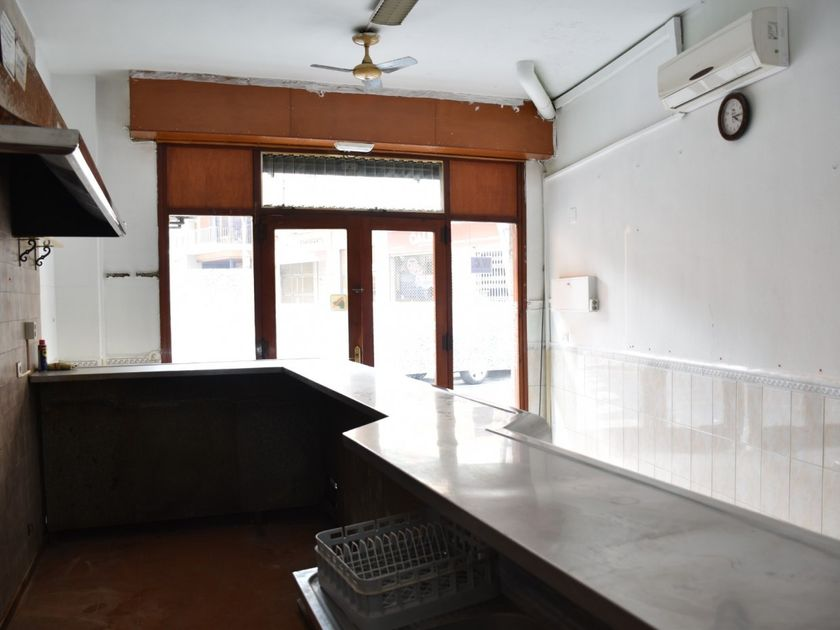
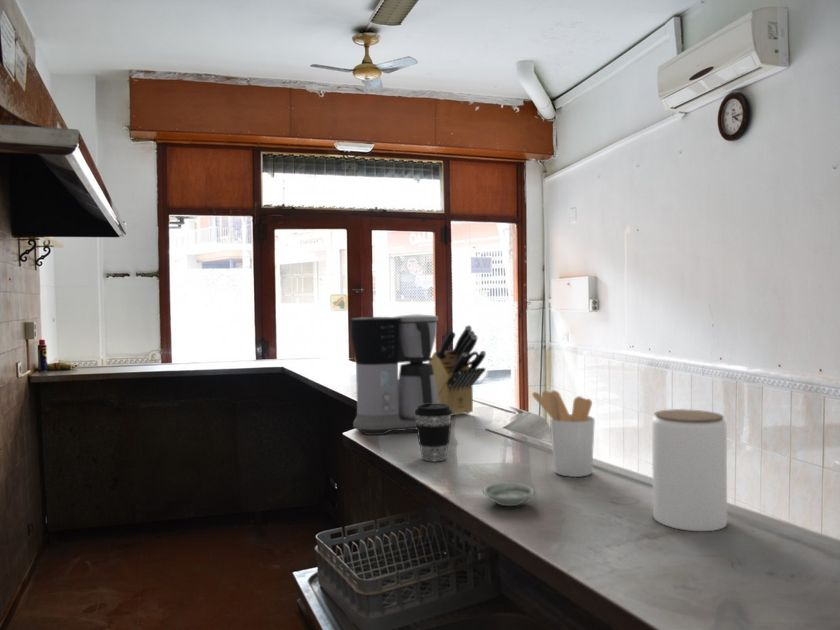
+ coffee cup (433, 432)
+ utensil holder (563, 430)
+ coffee maker (397, 372)
+ jar (688, 467)
+ knife block (445, 368)
+ saucer (508, 495)
